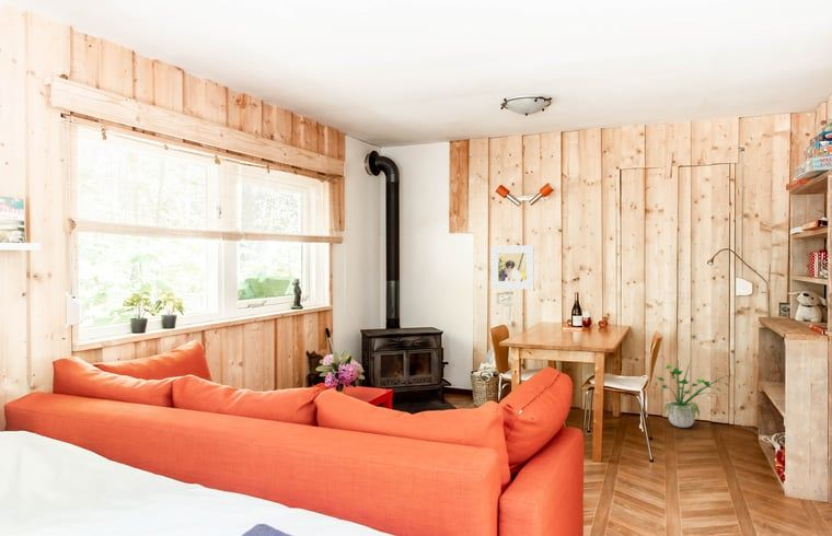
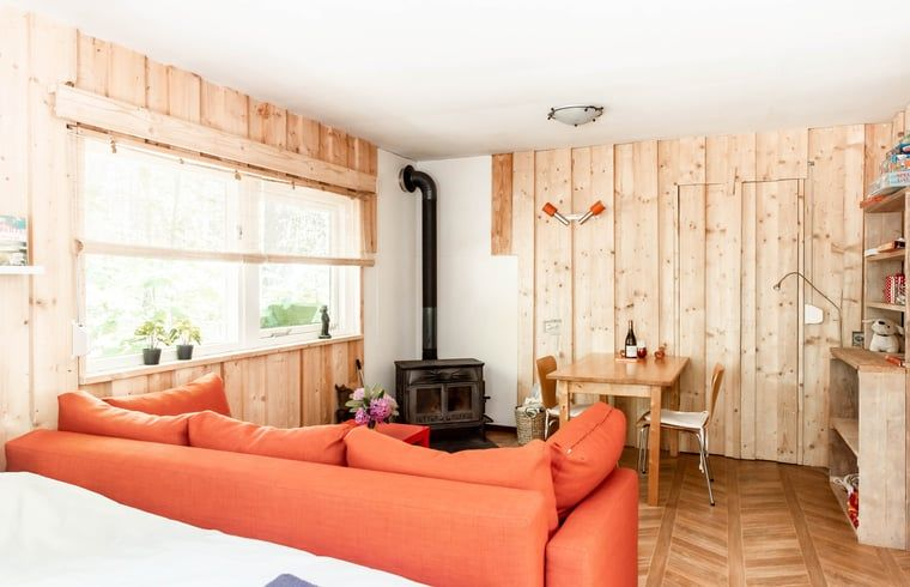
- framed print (511, 267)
- potted plant (692, 388)
